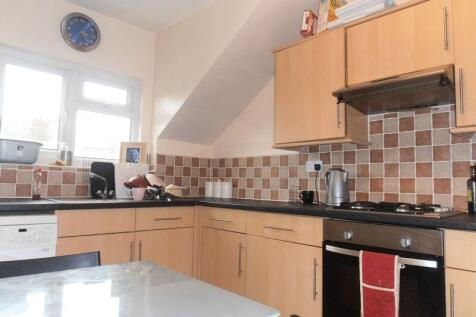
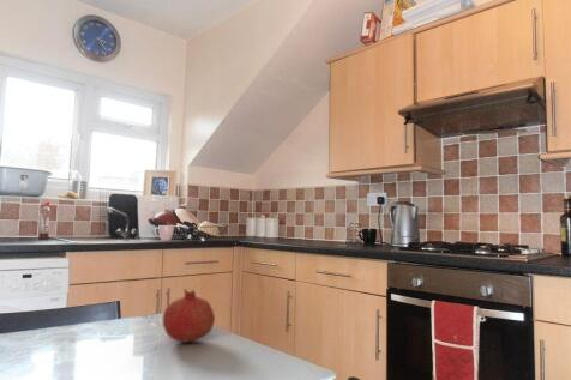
+ fruit (188, 314)
